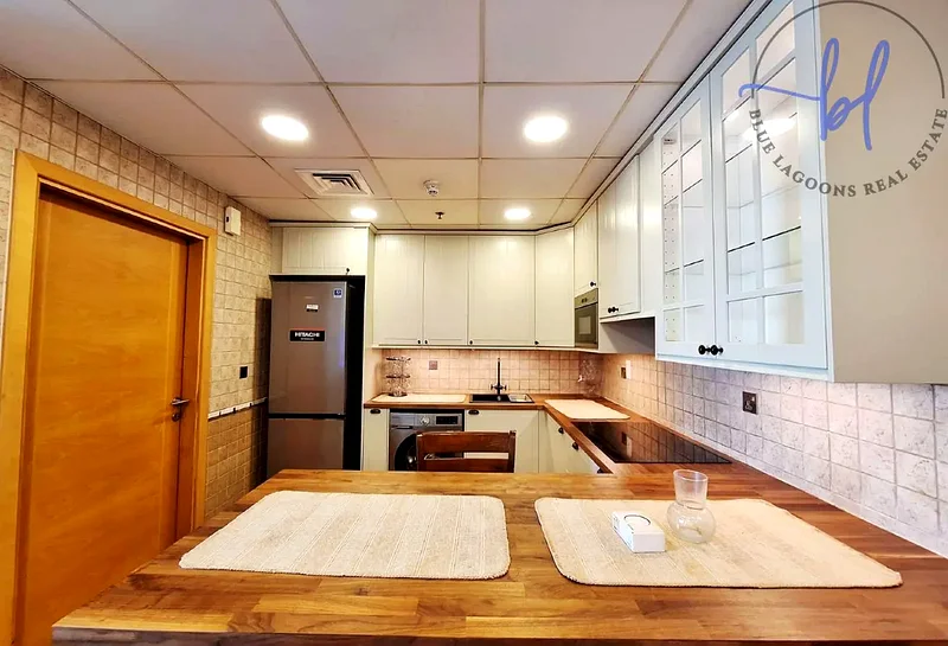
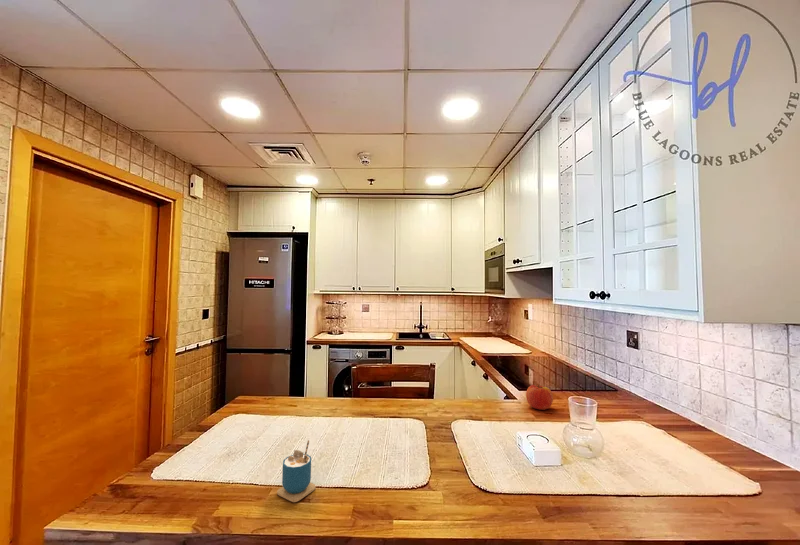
+ fruit (539, 395)
+ cup (297, 465)
